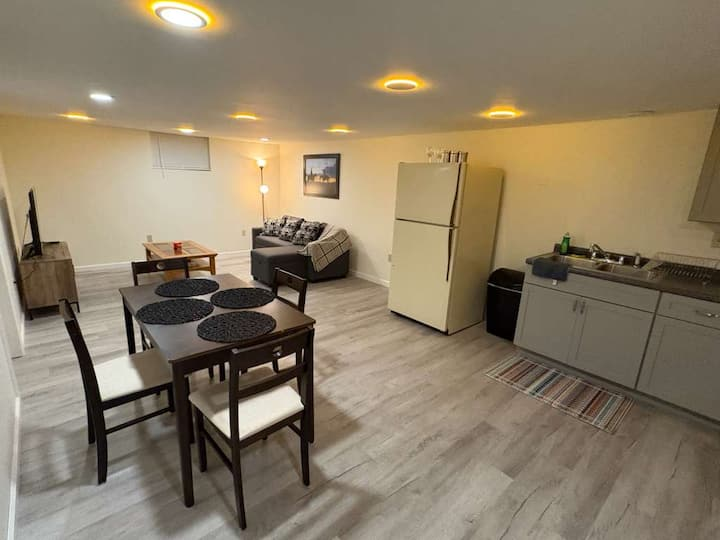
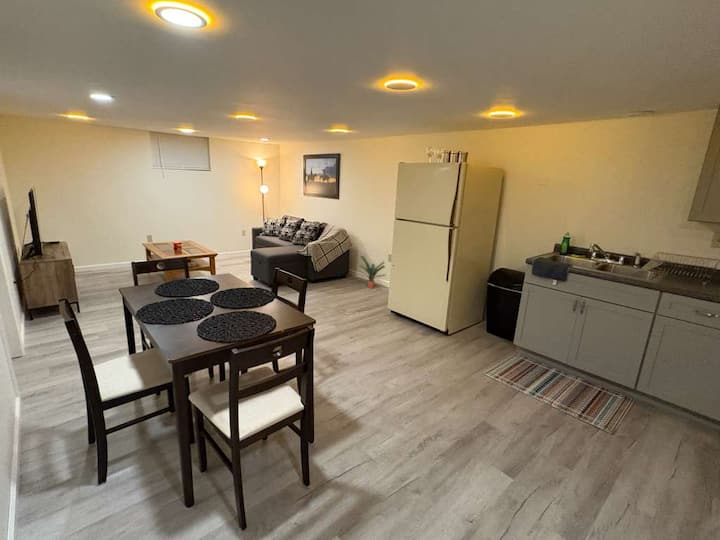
+ potted plant (371, 272)
